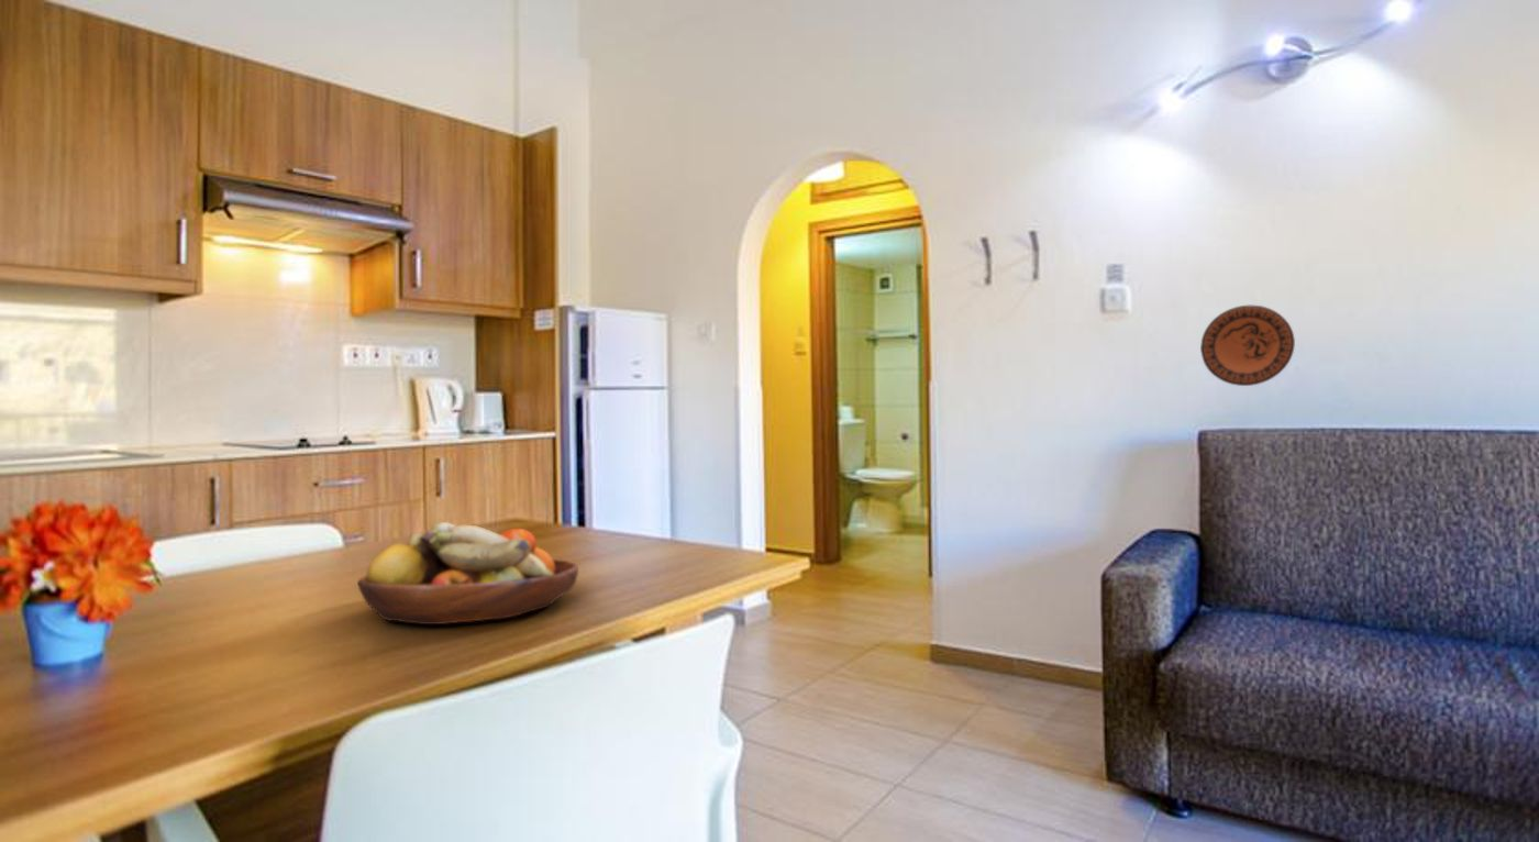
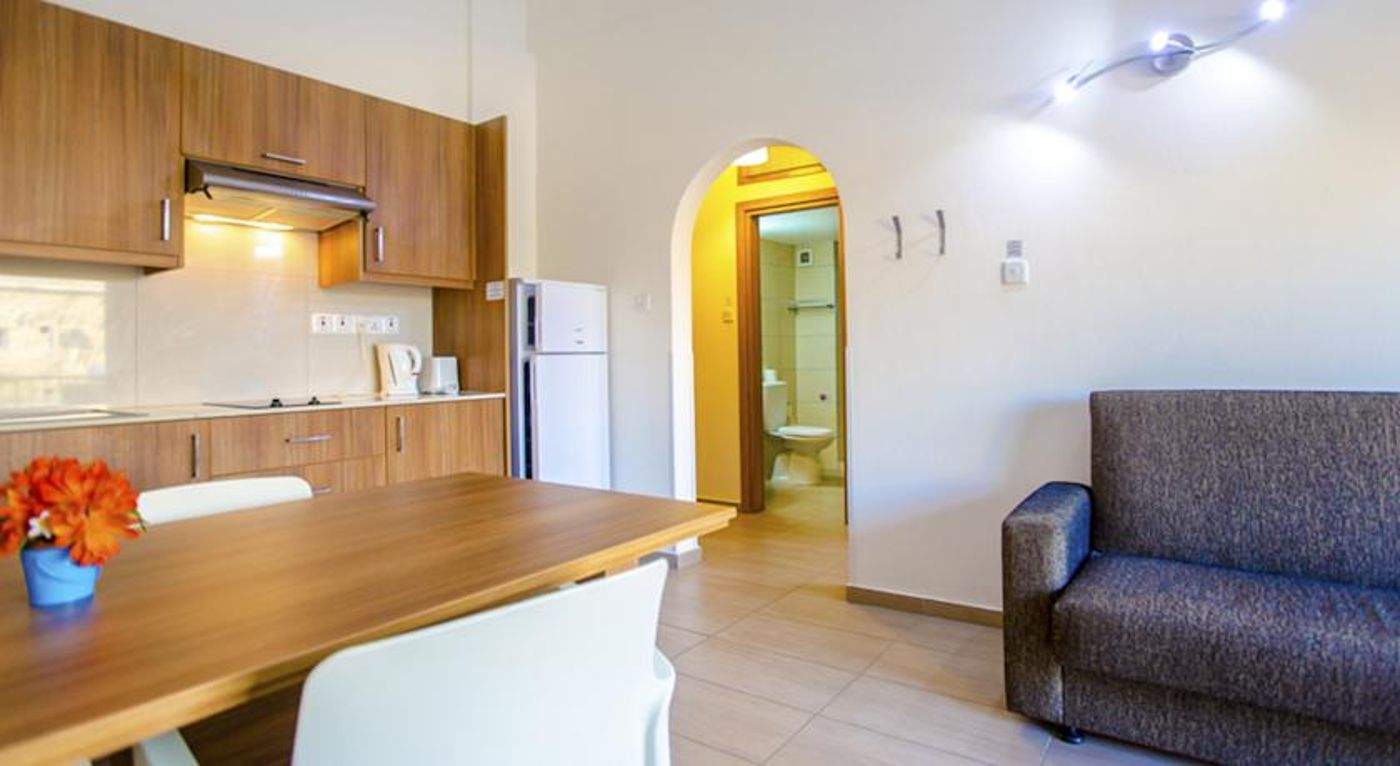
- decorative plate (1245, 345)
- fruit bowl (475, 562)
